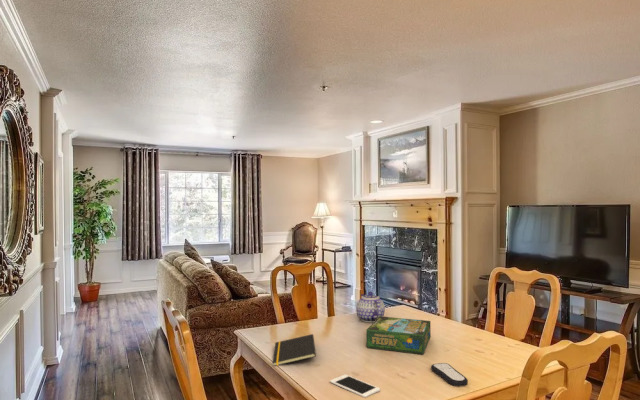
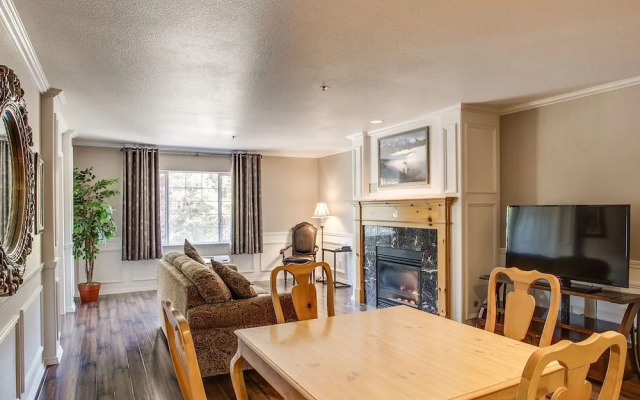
- board game (399, 333)
- notepad (294, 349)
- remote control (449, 373)
- teapot (370, 305)
- cell phone (354, 385)
